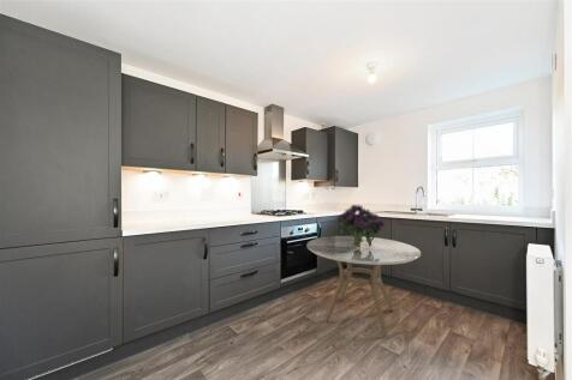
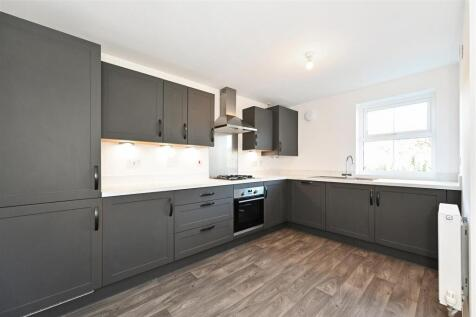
- dining table (359, 281)
- bouquet (357, 225)
